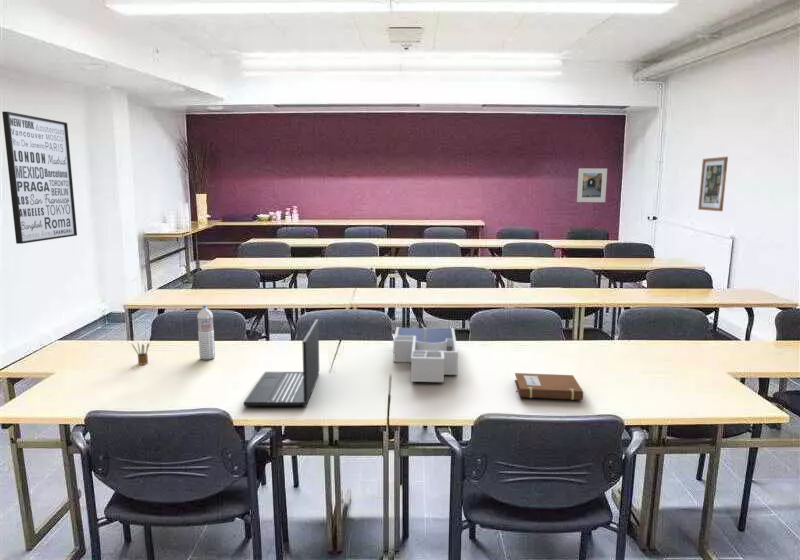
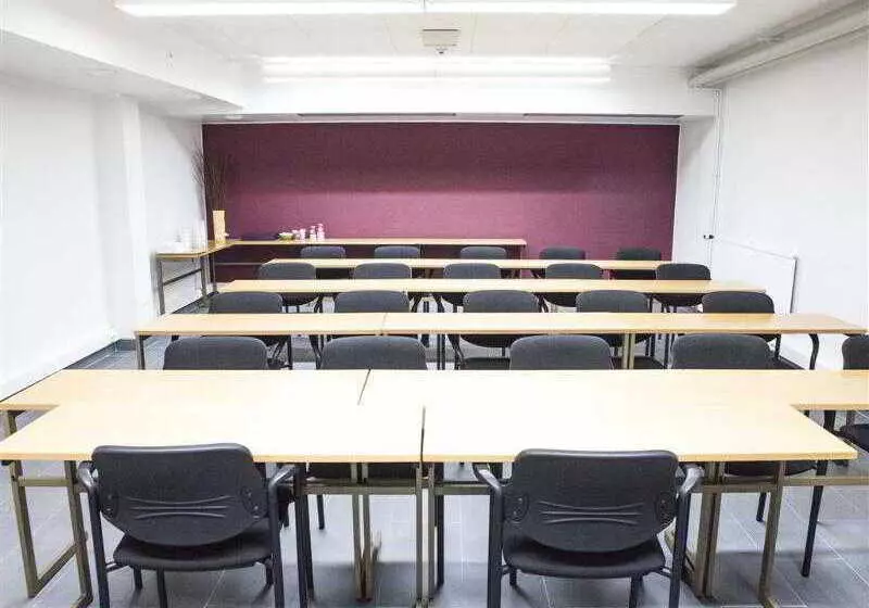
- laptop (283, 372)
- wall art (43, 179)
- pencil box (141, 352)
- desk organizer (424, 352)
- water bottle (206, 332)
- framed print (591, 185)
- notebook (545, 386)
- wall art (712, 184)
